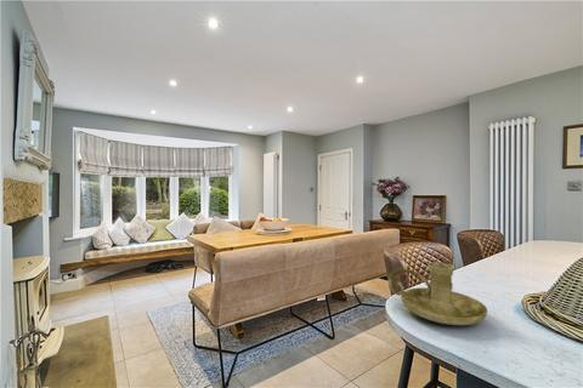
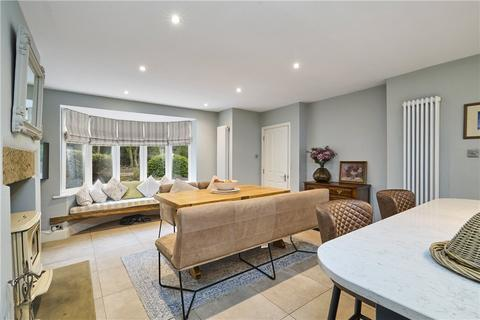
- candle holder (431, 287)
